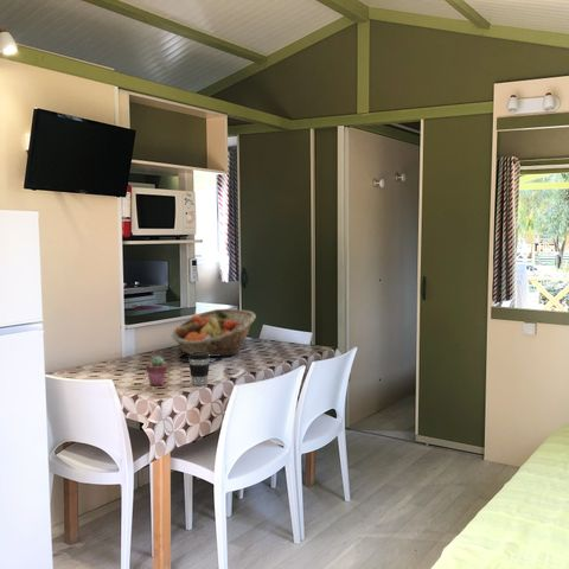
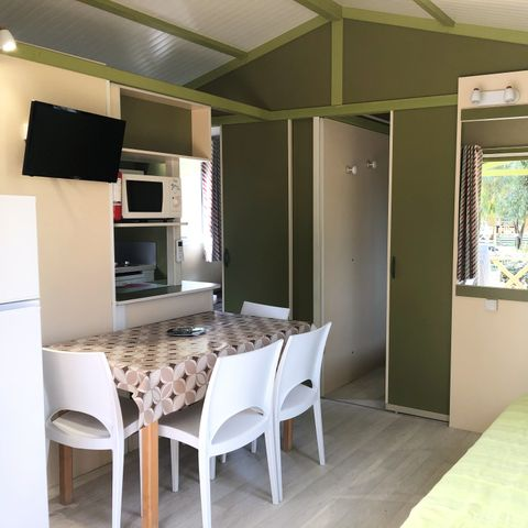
- potted succulent (156, 370)
- coffee cup (199, 367)
- fruit basket (213, 332)
